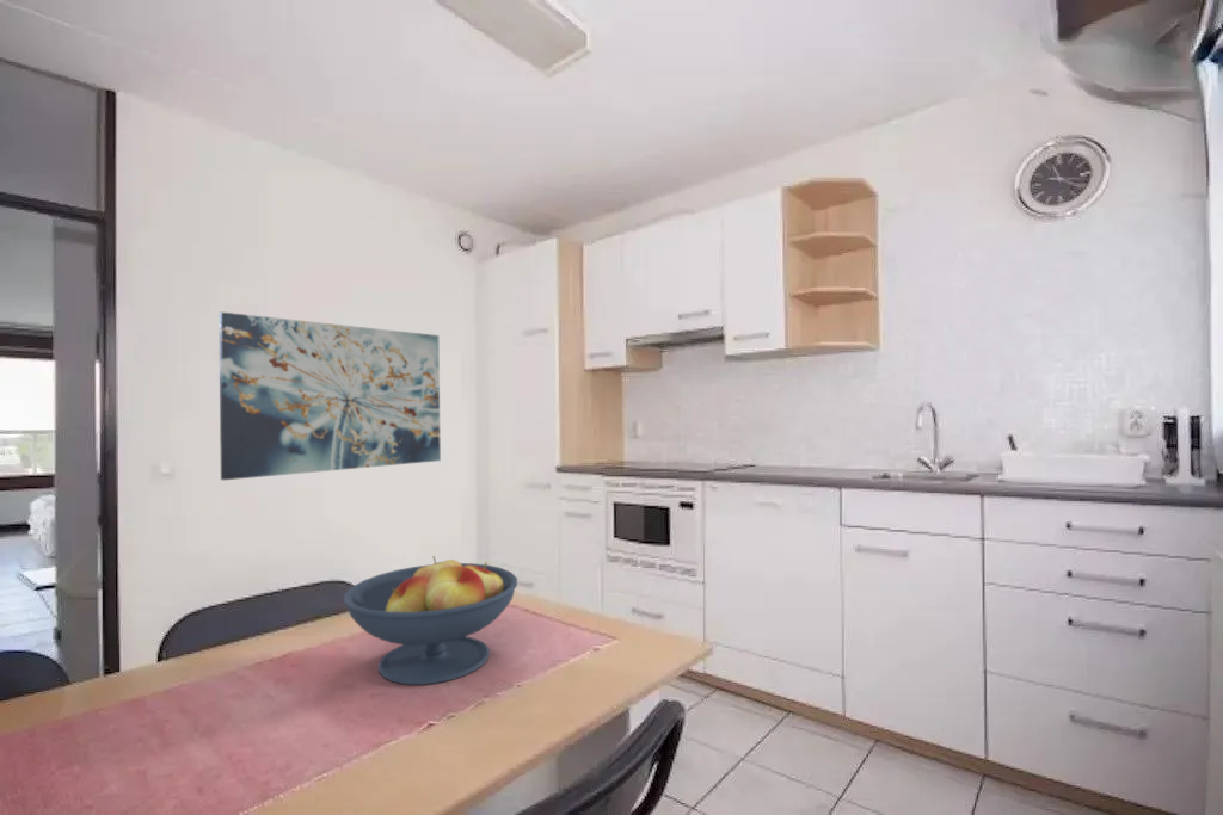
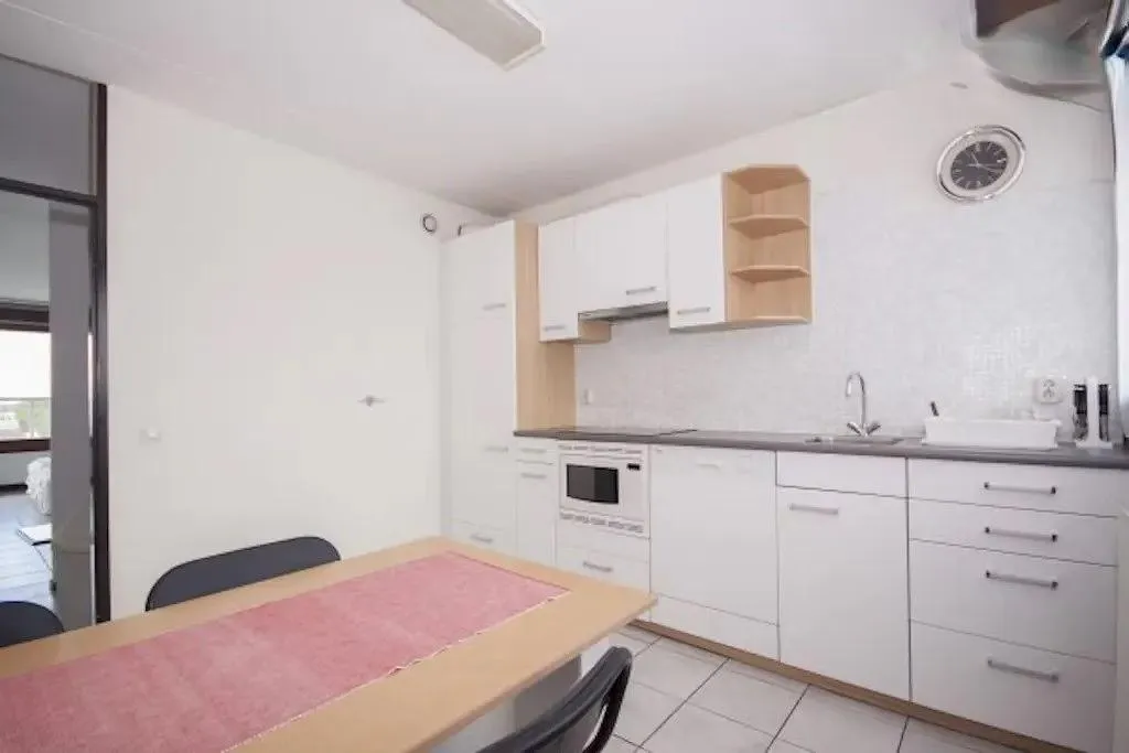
- wall art (345, 396)
- fruit bowl (434, 609)
